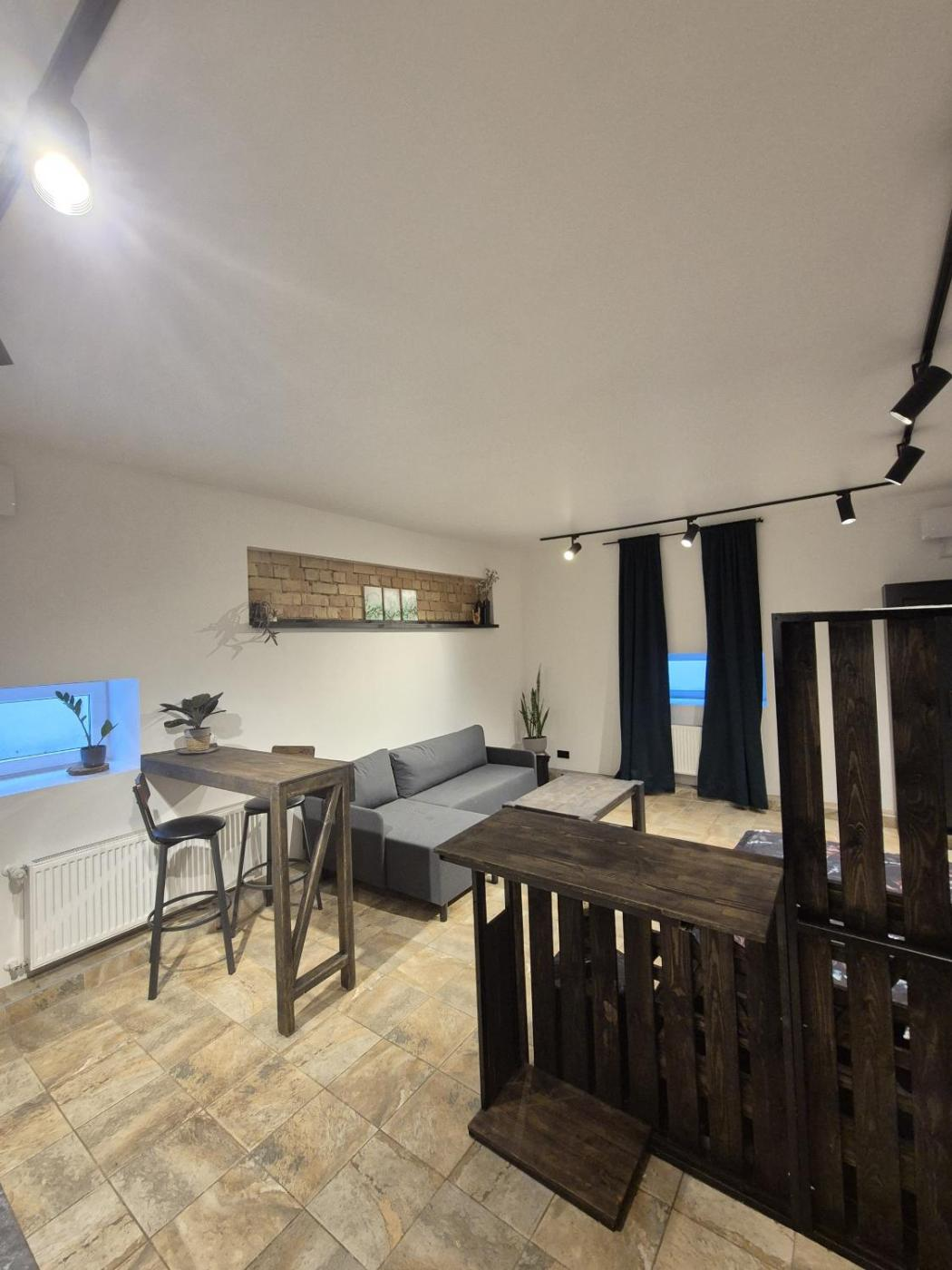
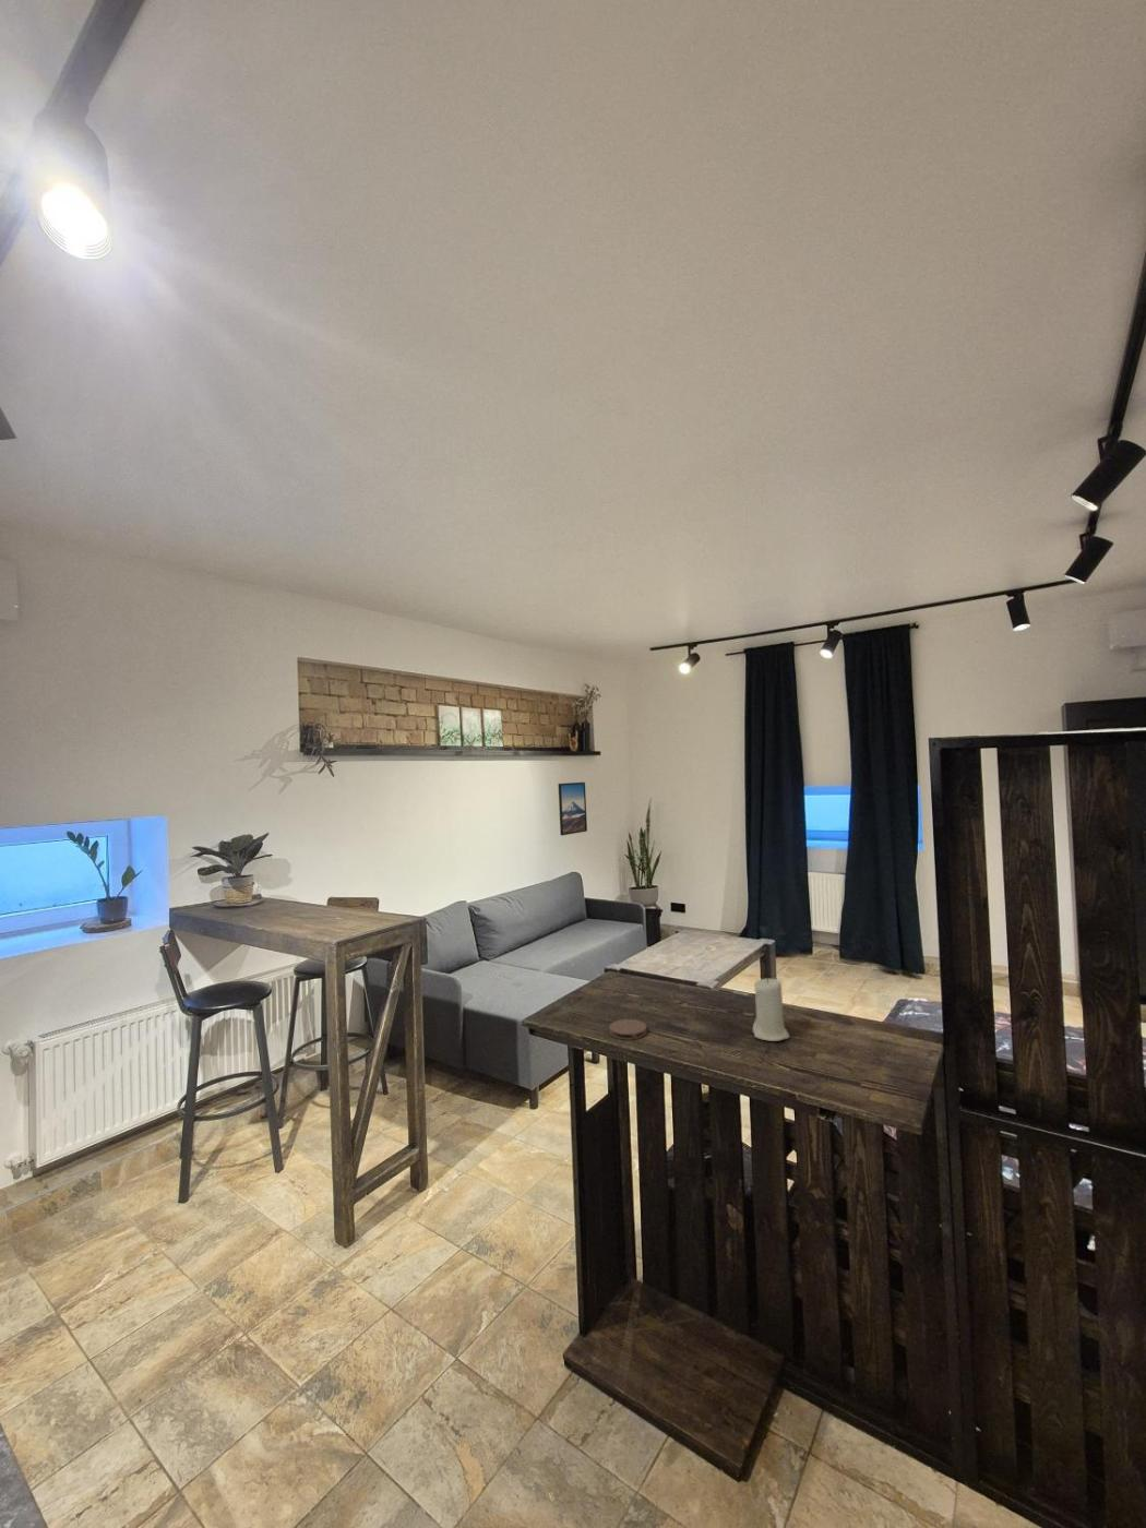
+ coaster (627, 1029)
+ candle (769, 1005)
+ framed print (573, 807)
